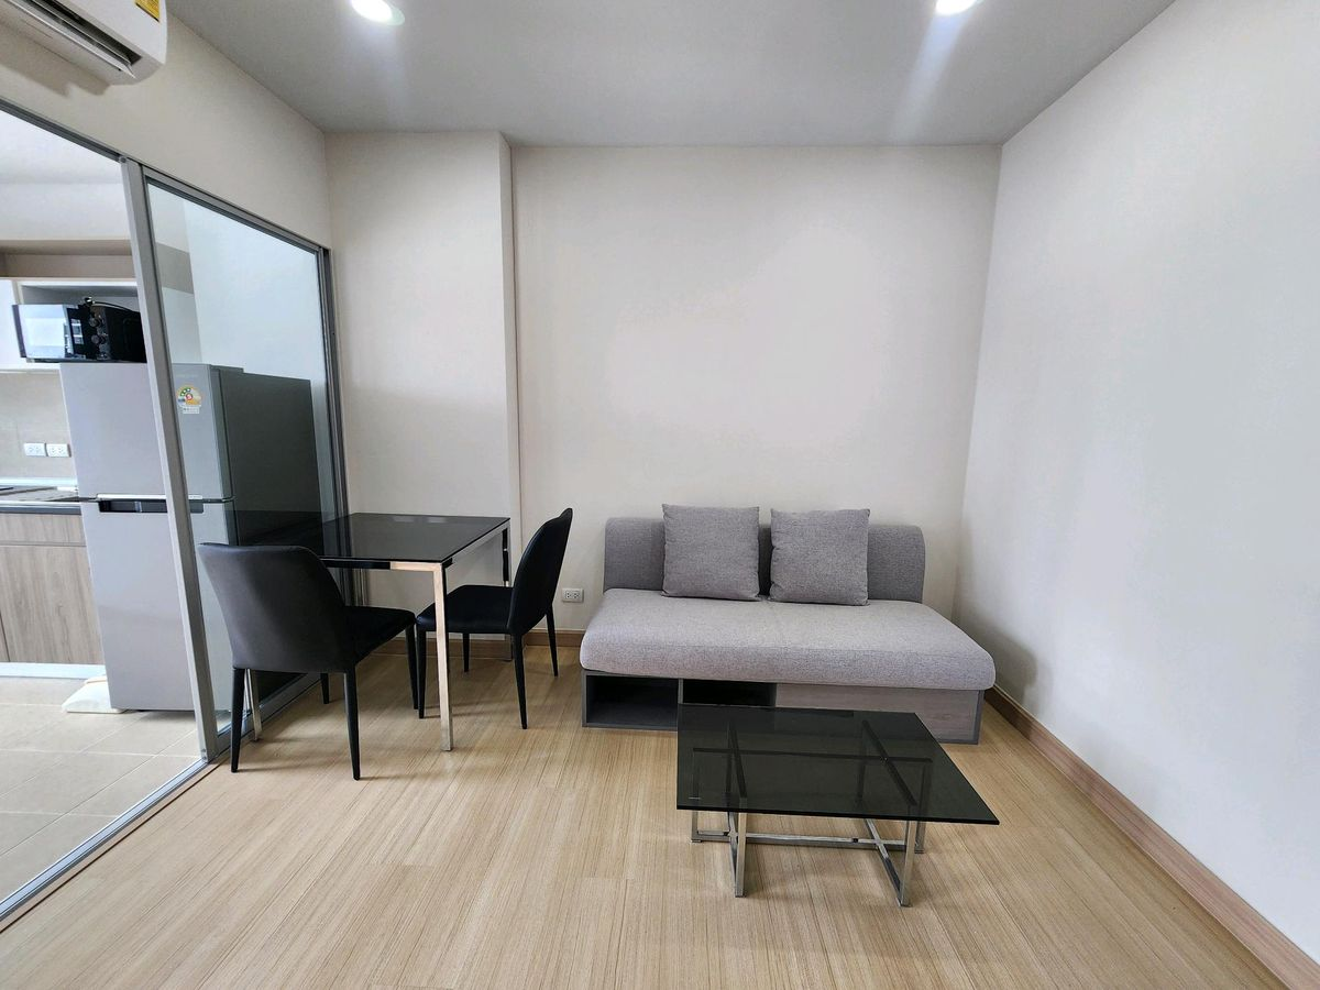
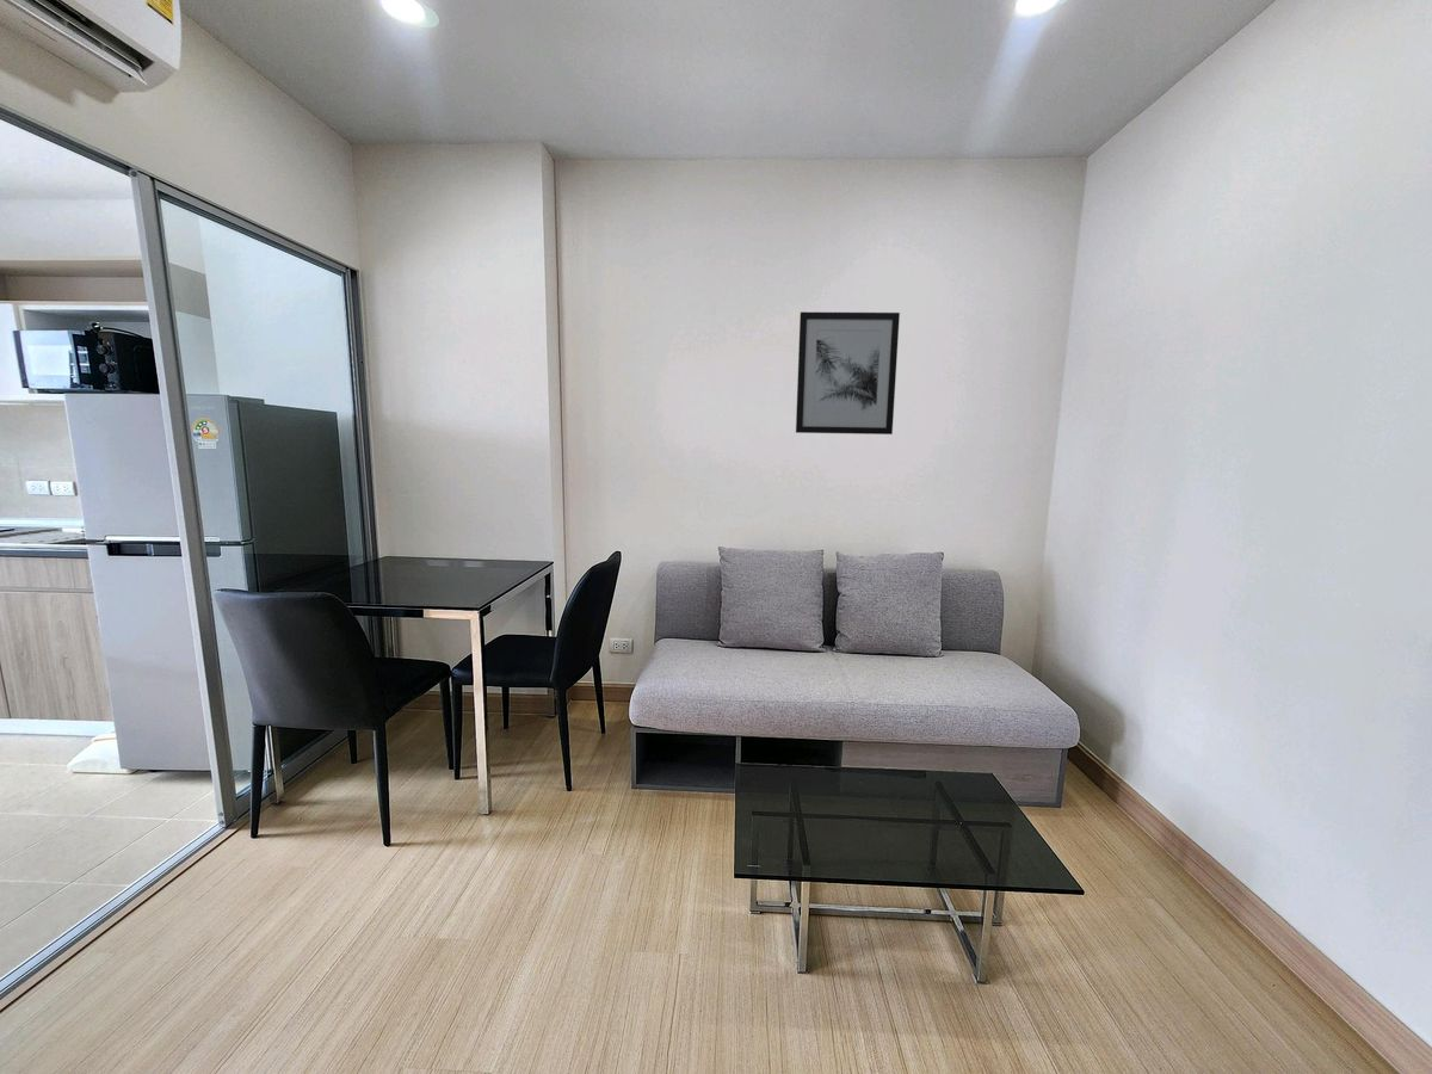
+ wall art (846, 374)
